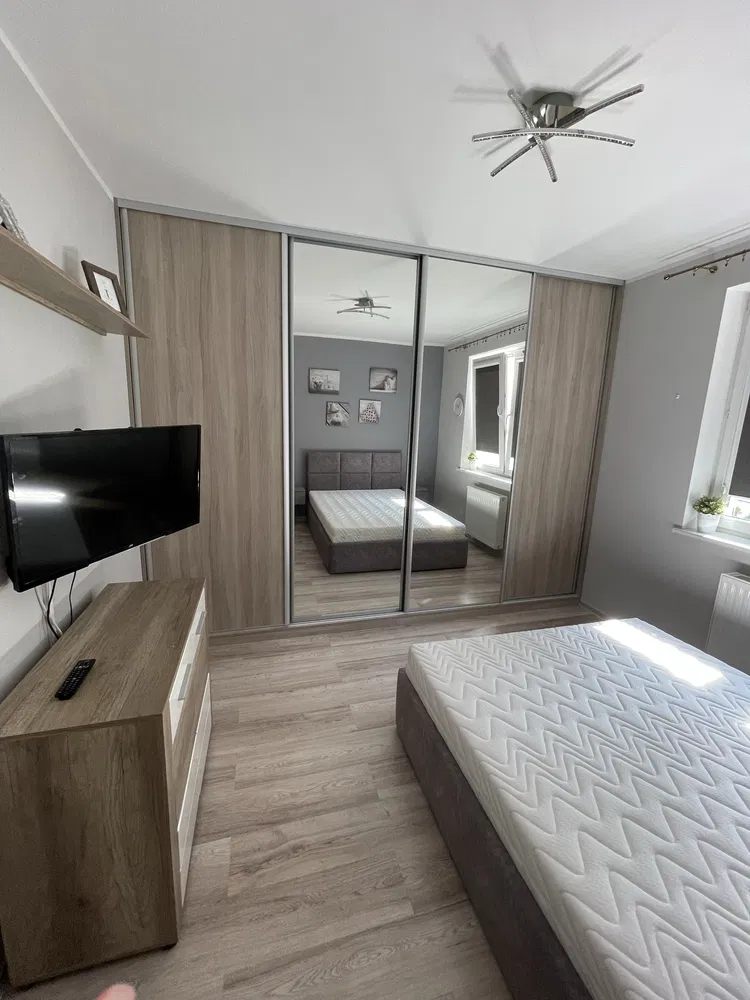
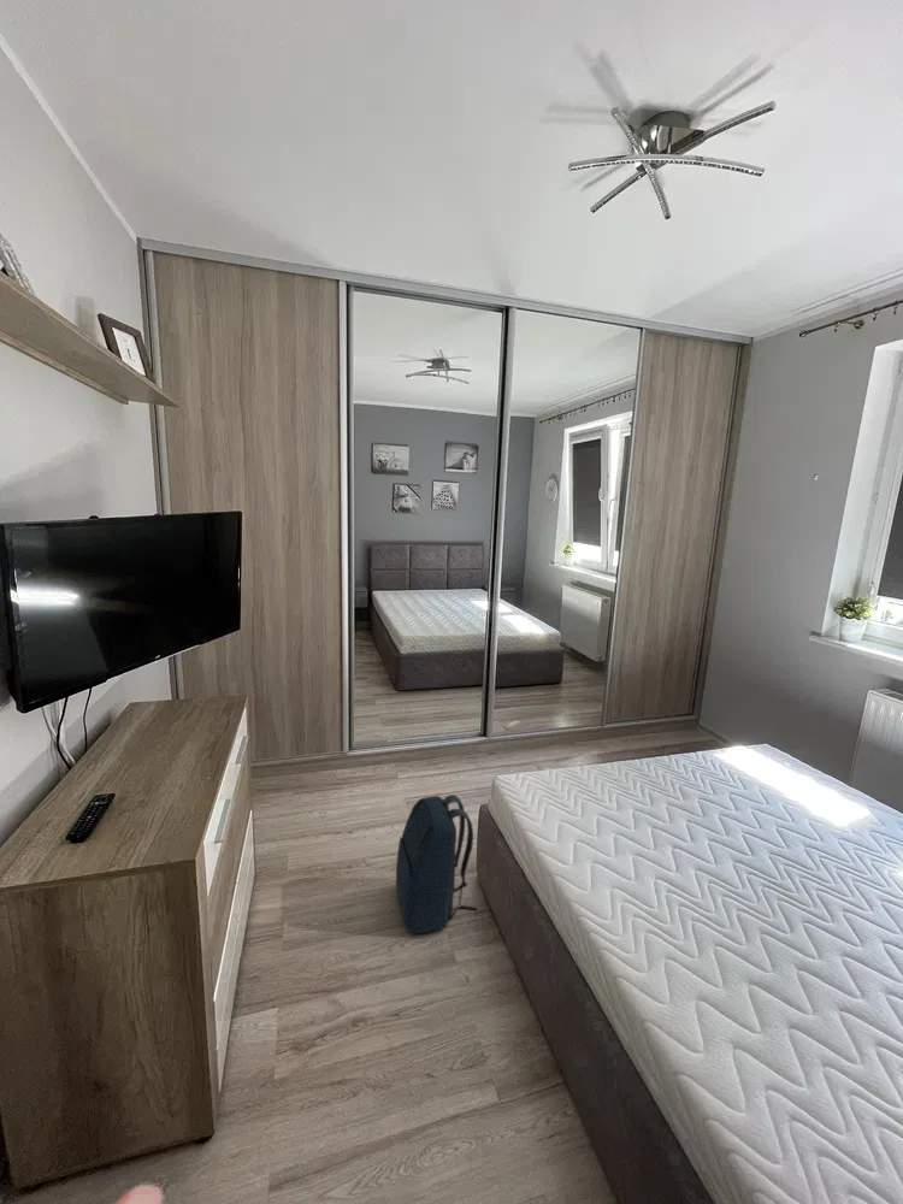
+ backpack (438, 854)
